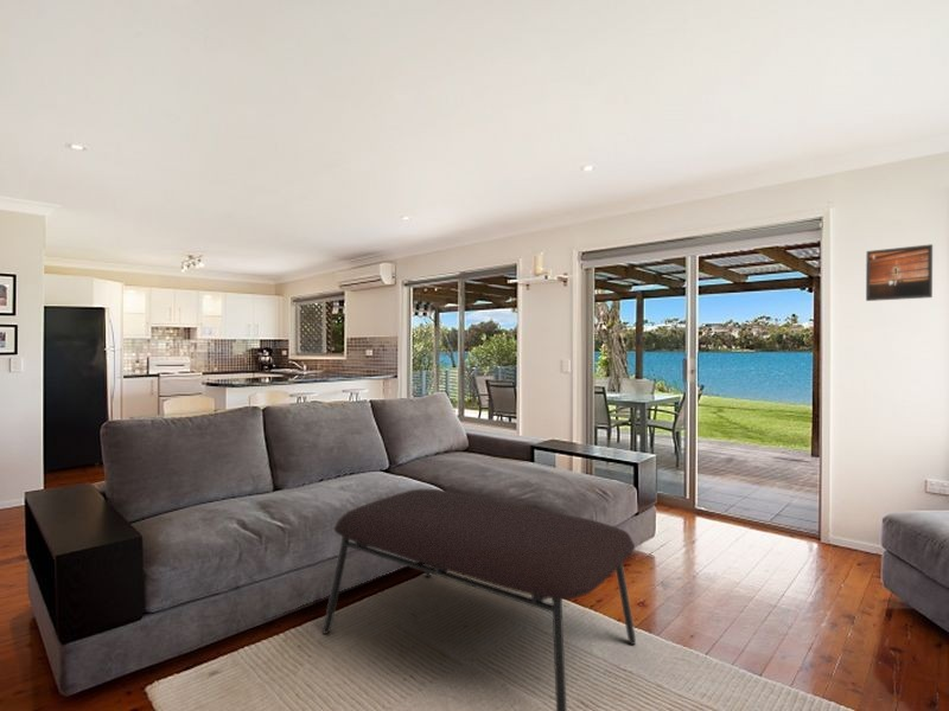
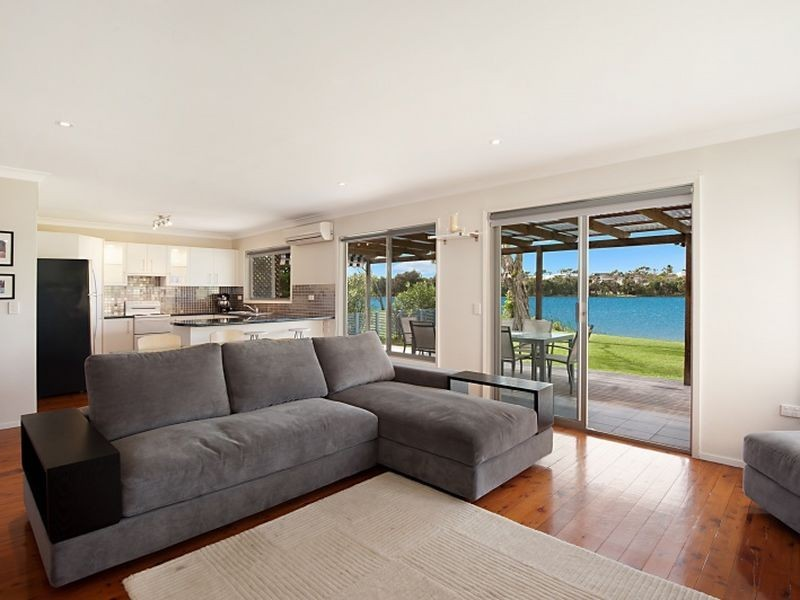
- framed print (898, 273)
- coffee table (477, 576)
